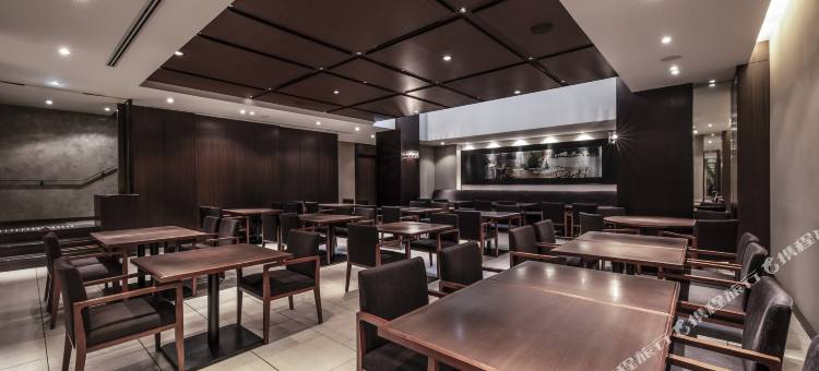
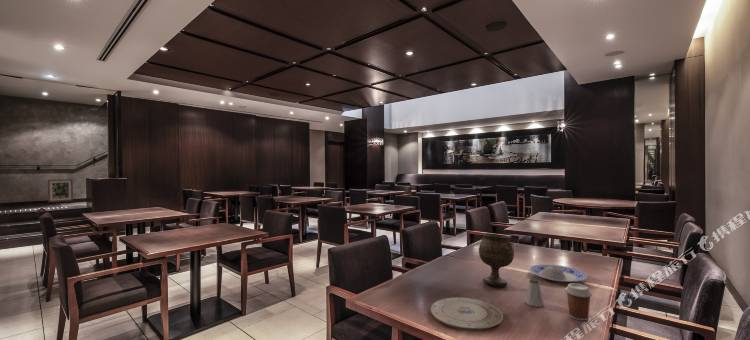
+ saltshaker (534, 291)
+ goblet (496, 258)
+ wall art (60, 190)
+ plate (557, 272)
+ coffee cup (578, 301)
+ plate (465, 313)
